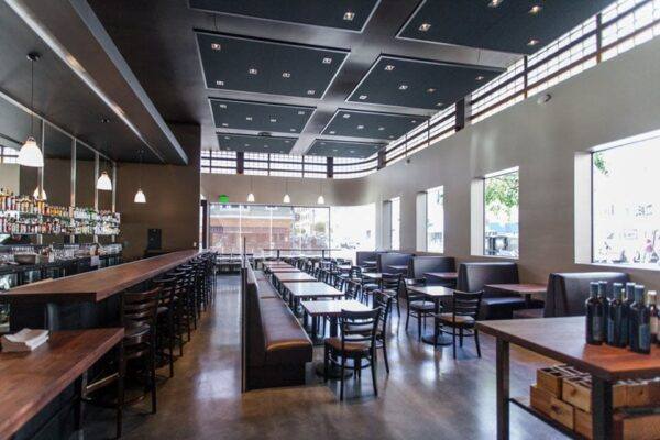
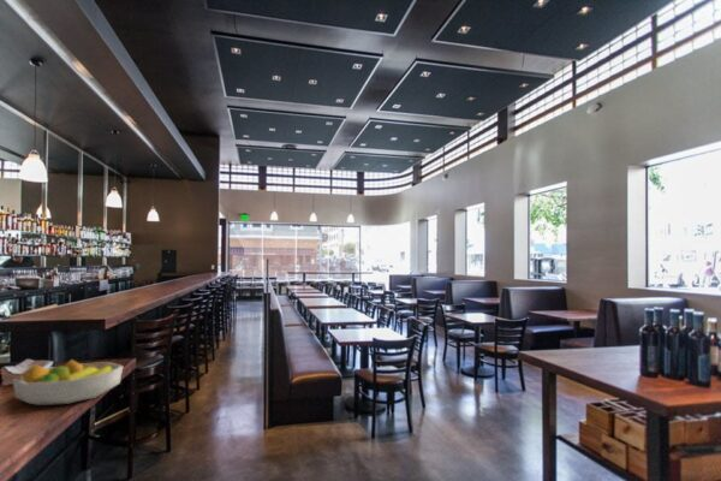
+ fruit bowl (70, 378)
